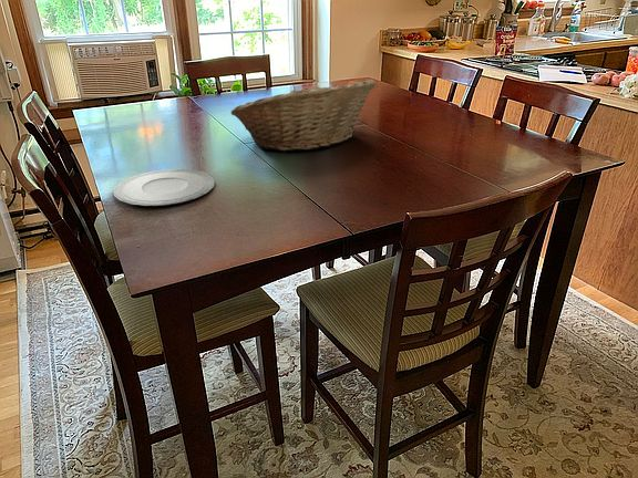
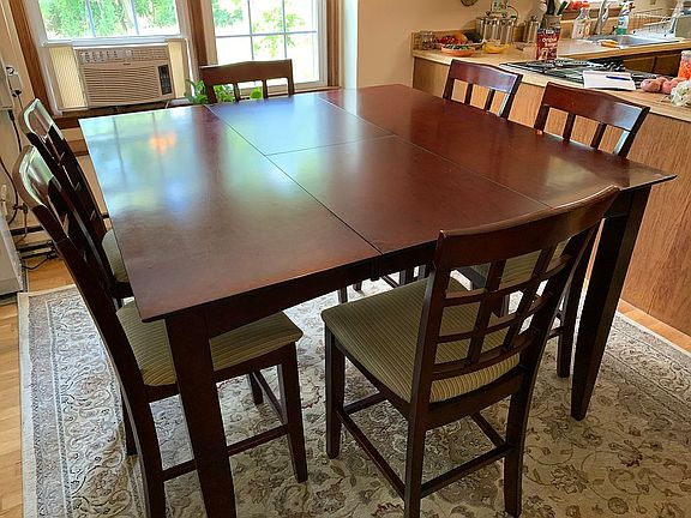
- fruit basket (306, 108)
- plate (165, 186)
